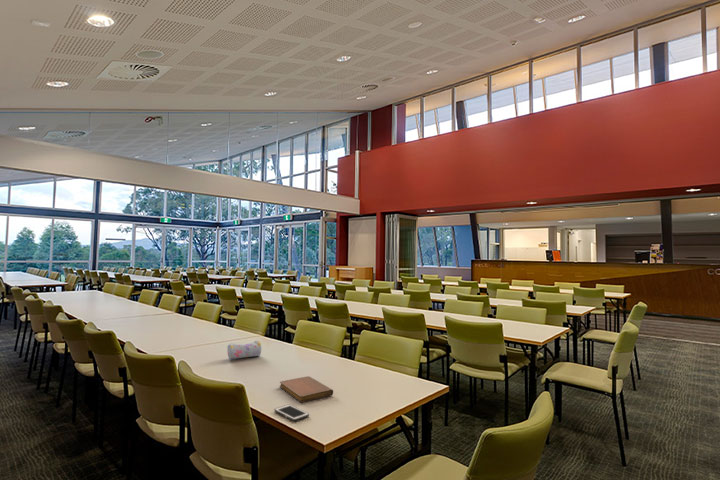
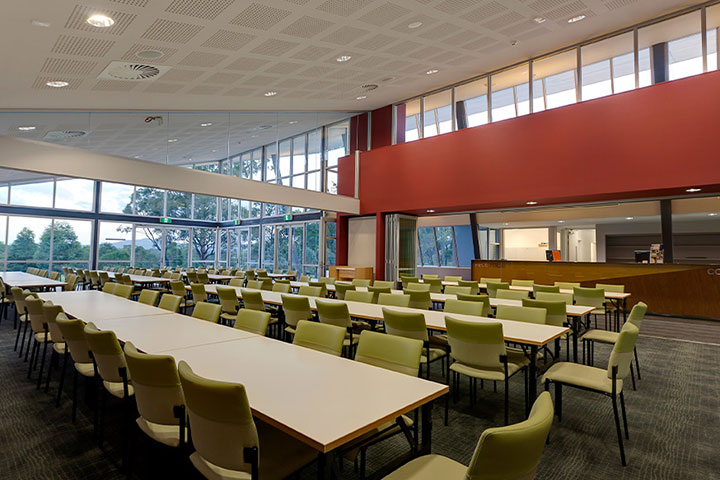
- pencil case (244, 349)
- notebook (305, 388)
- cell phone (291, 412)
